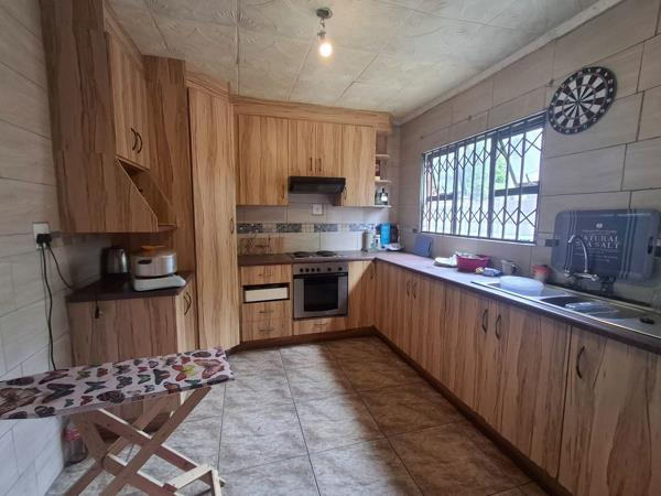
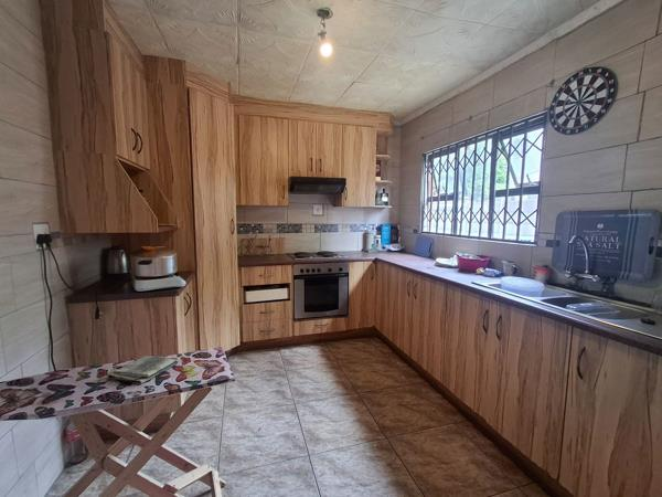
+ dish towel (143, 367)
